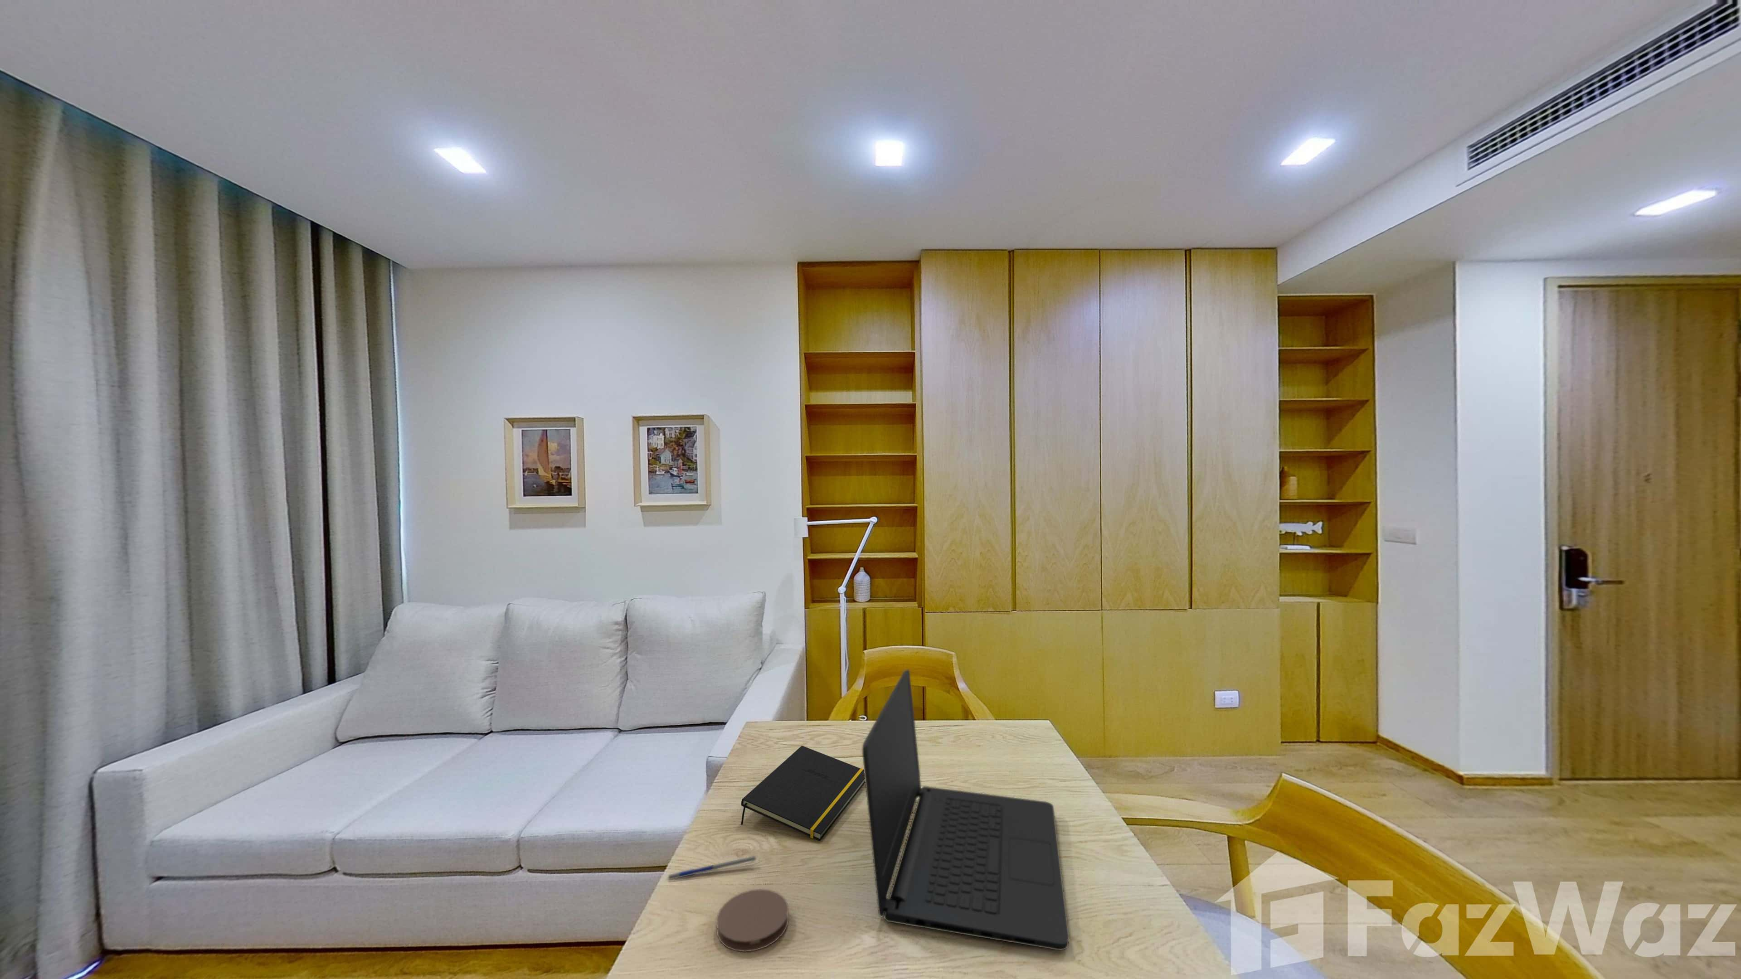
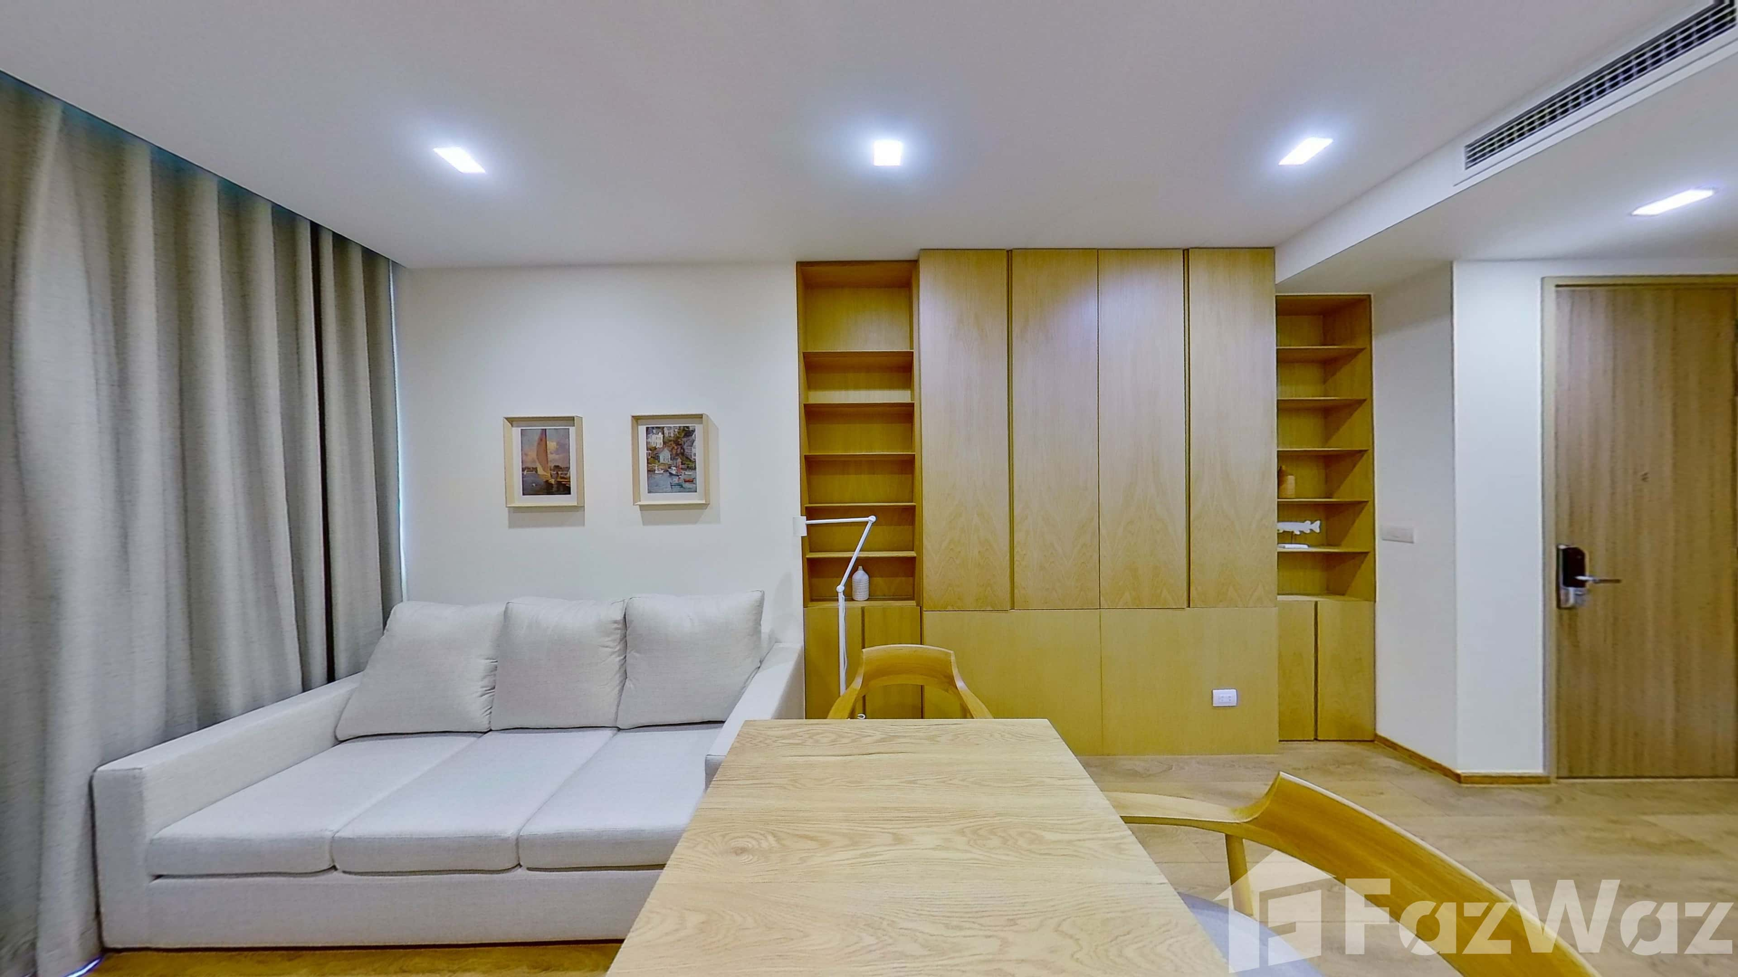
- coaster (753, 918)
- laptop (970, 791)
- notepad (810, 788)
- pen (714, 867)
